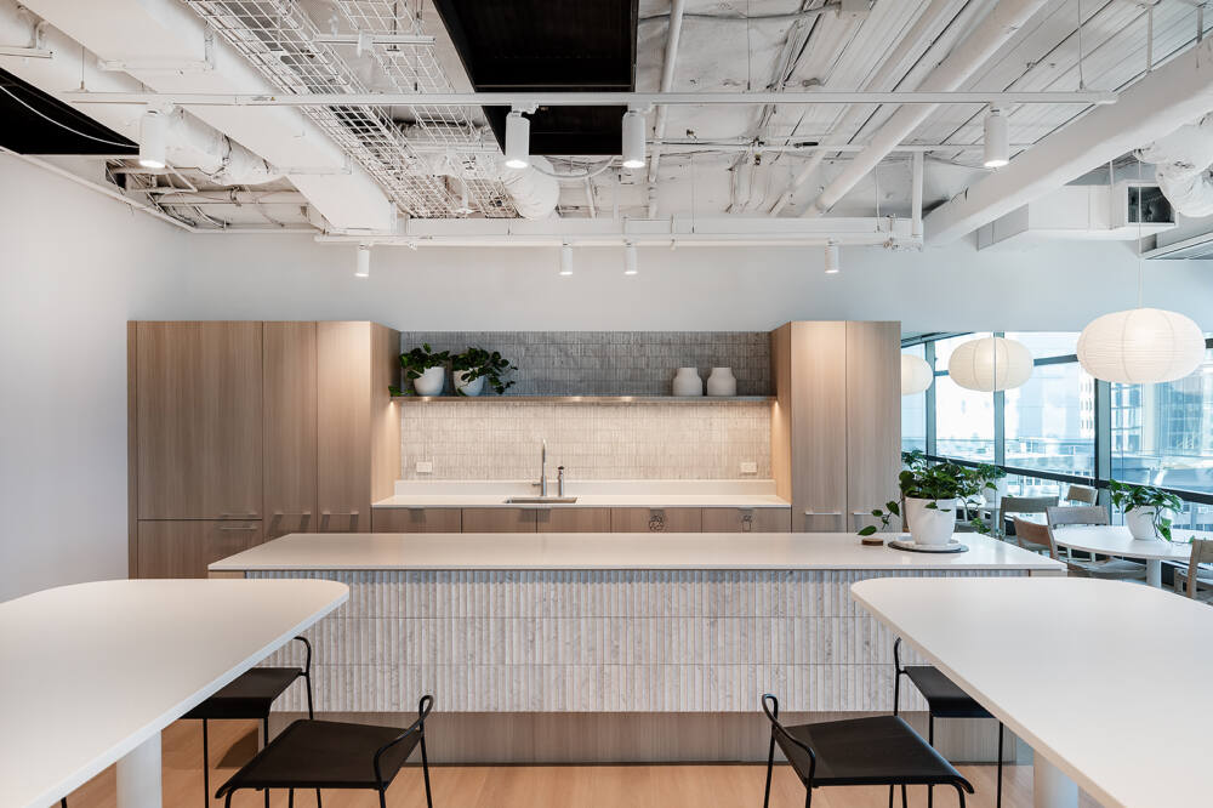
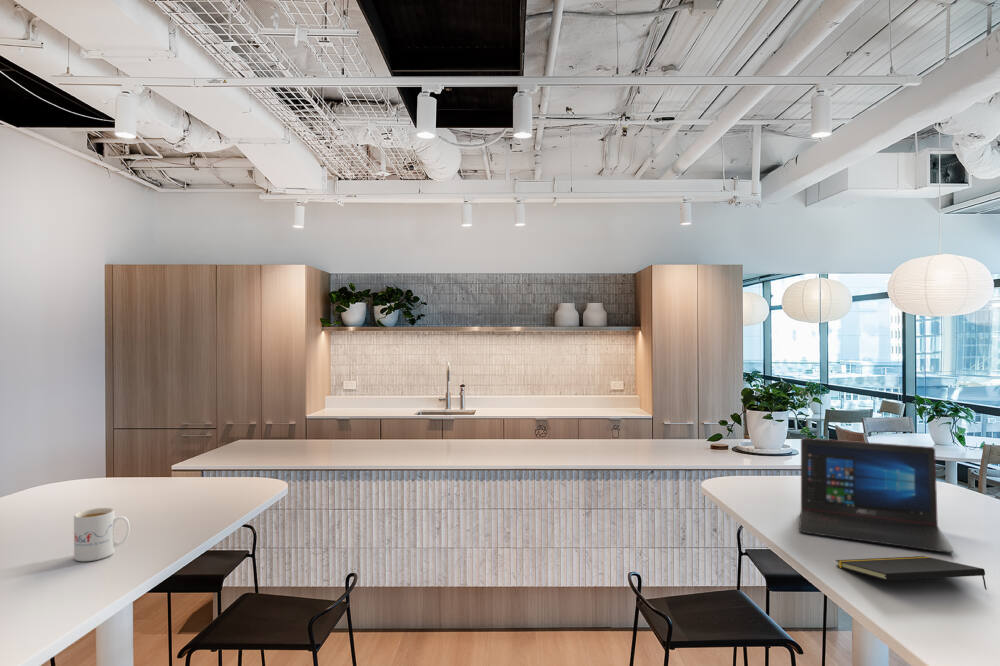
+ notepad (906, 567)
+ laptop (868, 489)
+ mug (102, 533)
